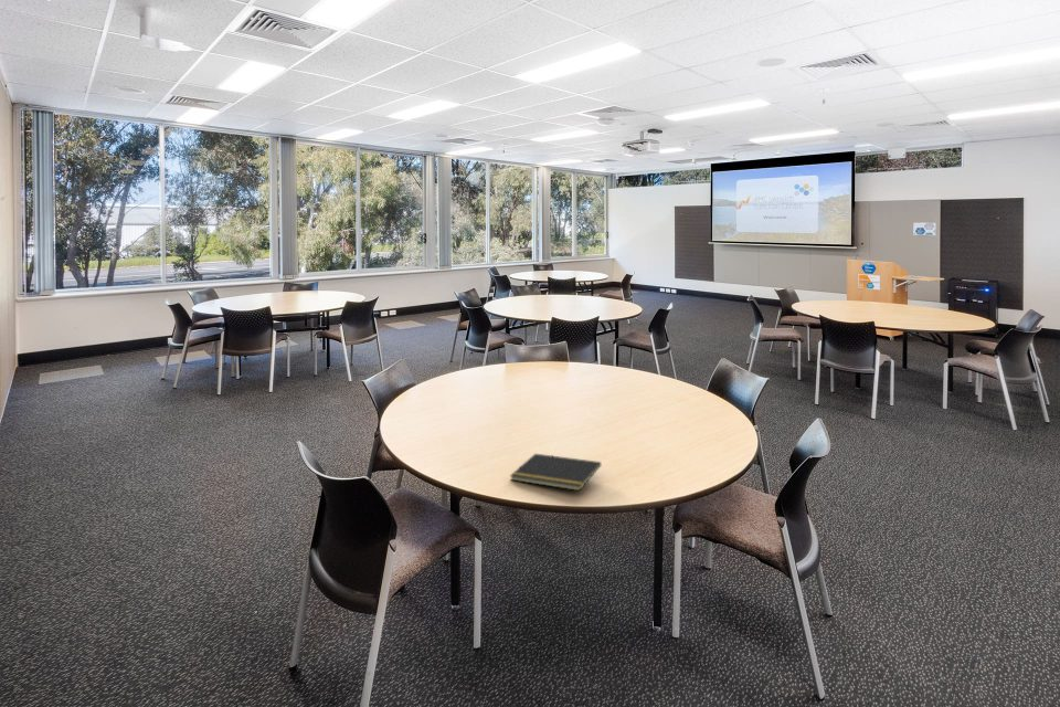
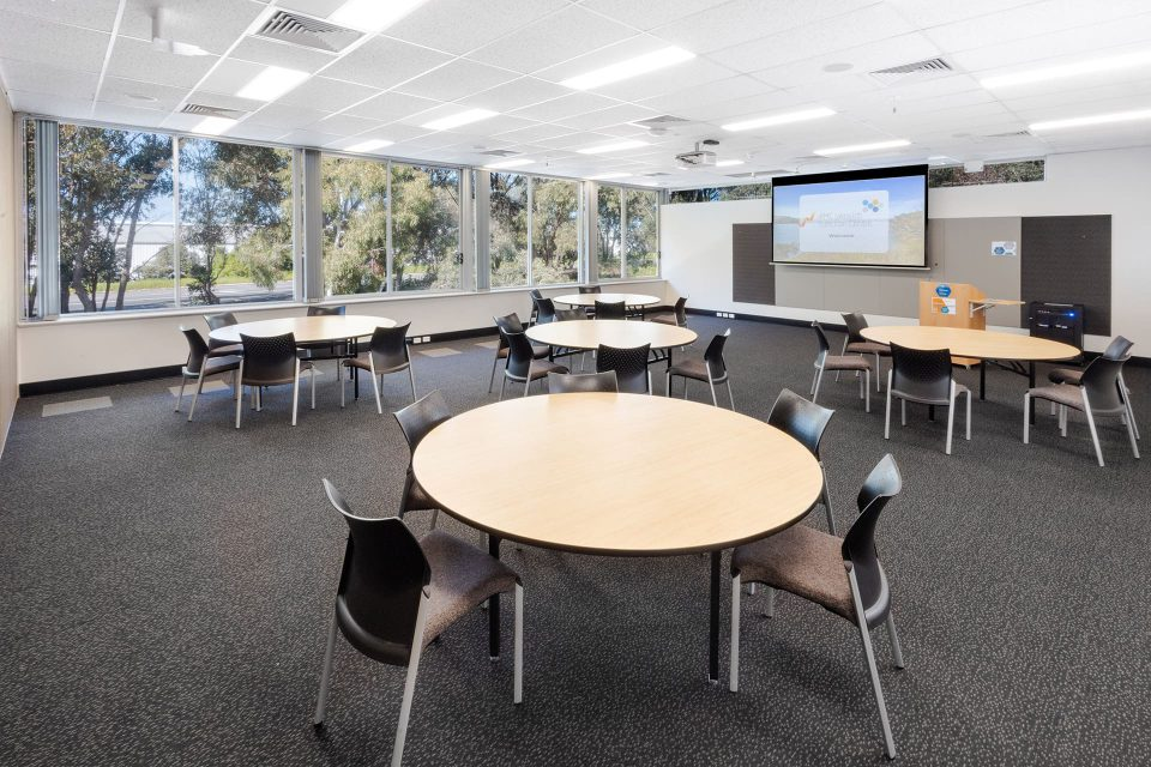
- notepad (555, 471)
